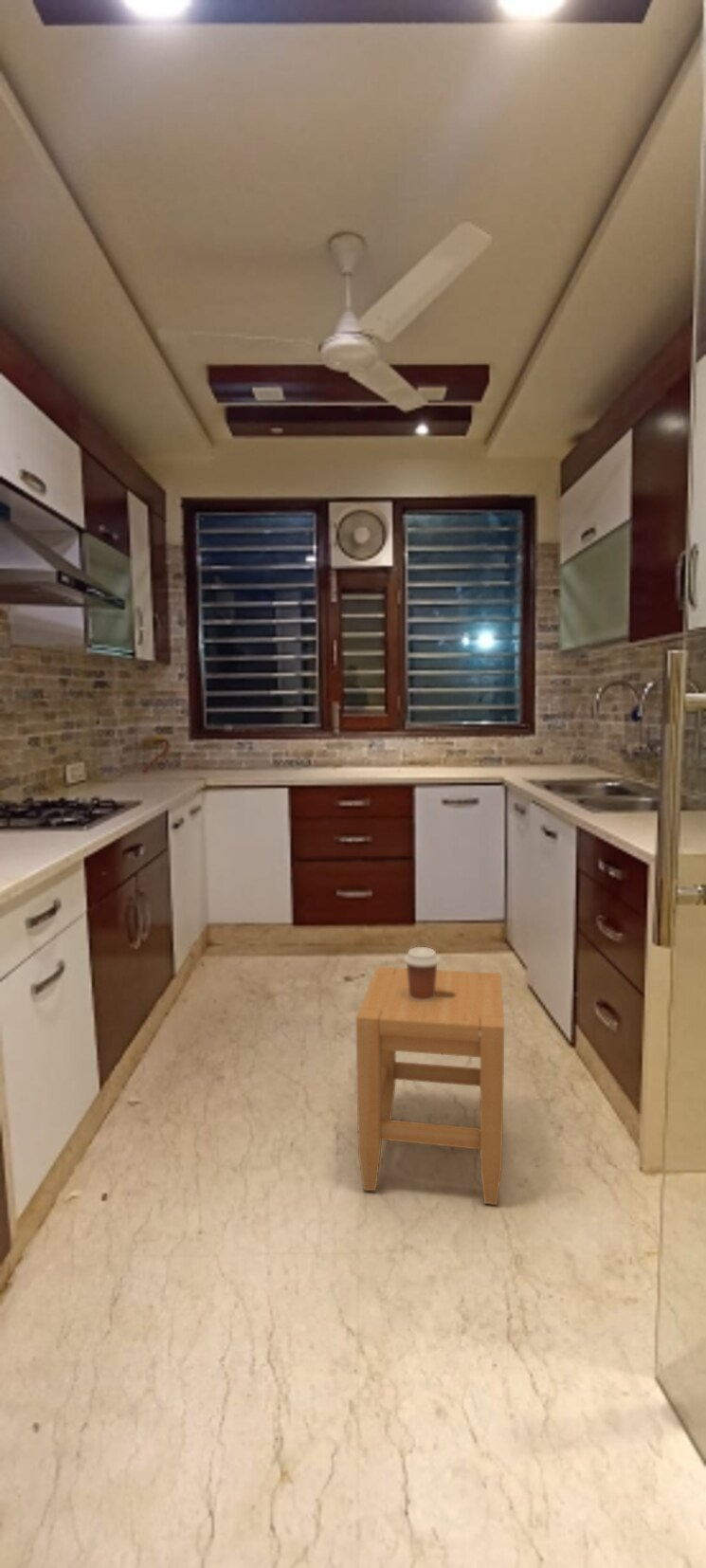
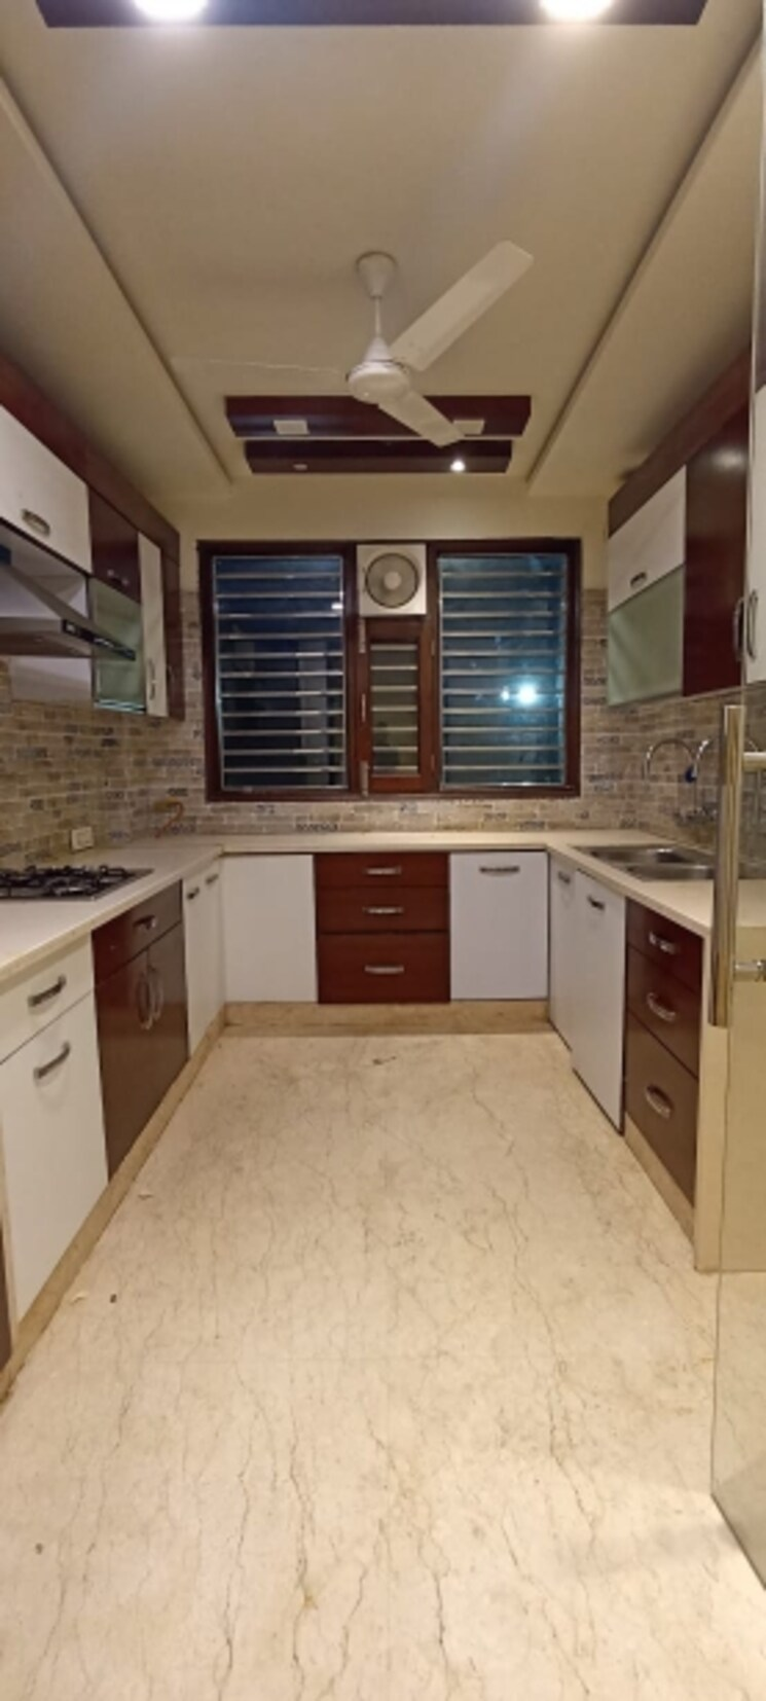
- coffee cup (422, 973)
- stool (433, 1076)
